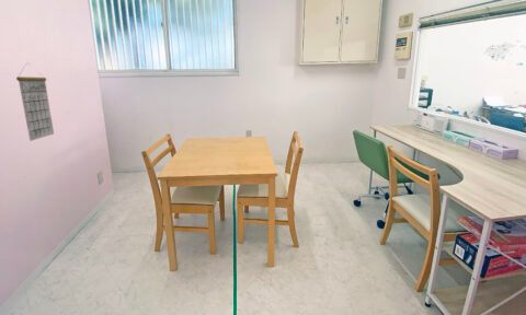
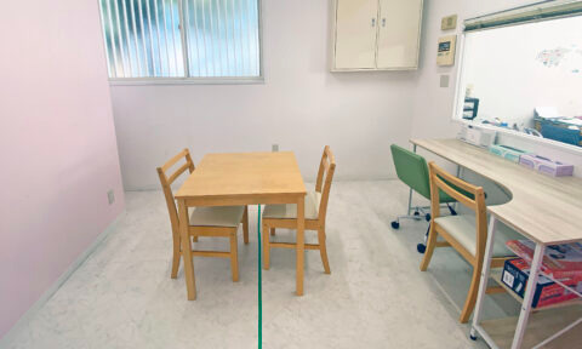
- calendar (36, 101)
